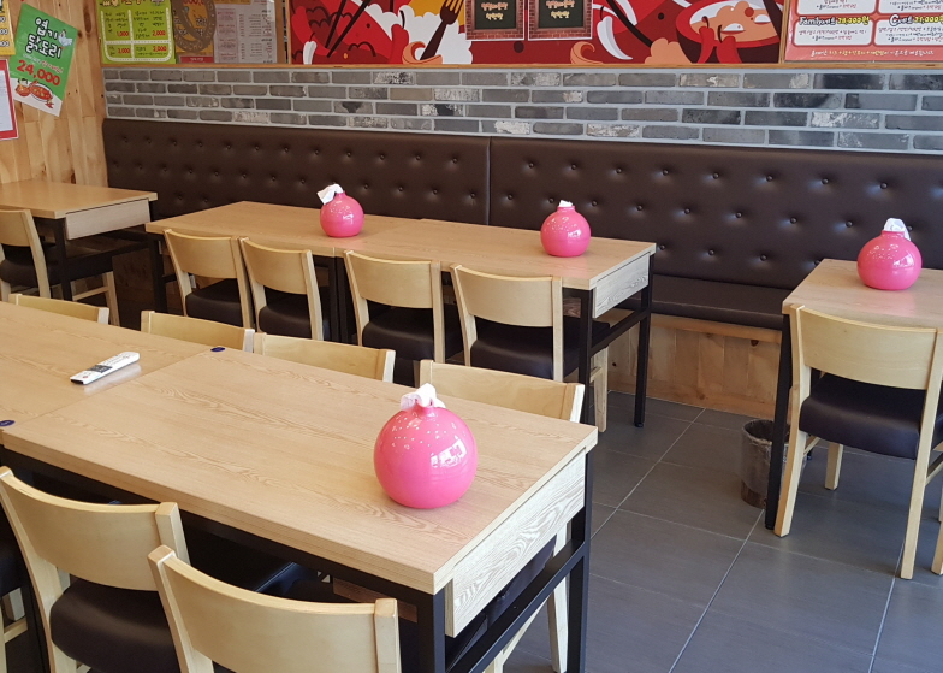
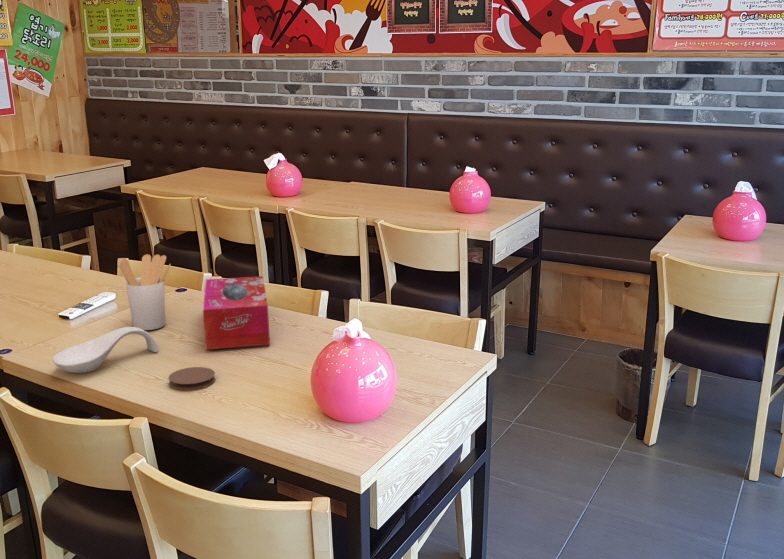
+ coaster (192, 378)
+ spoon rest (105, 348)
+ tissue box (236, 310)
+ utensil holder (149, 290)
